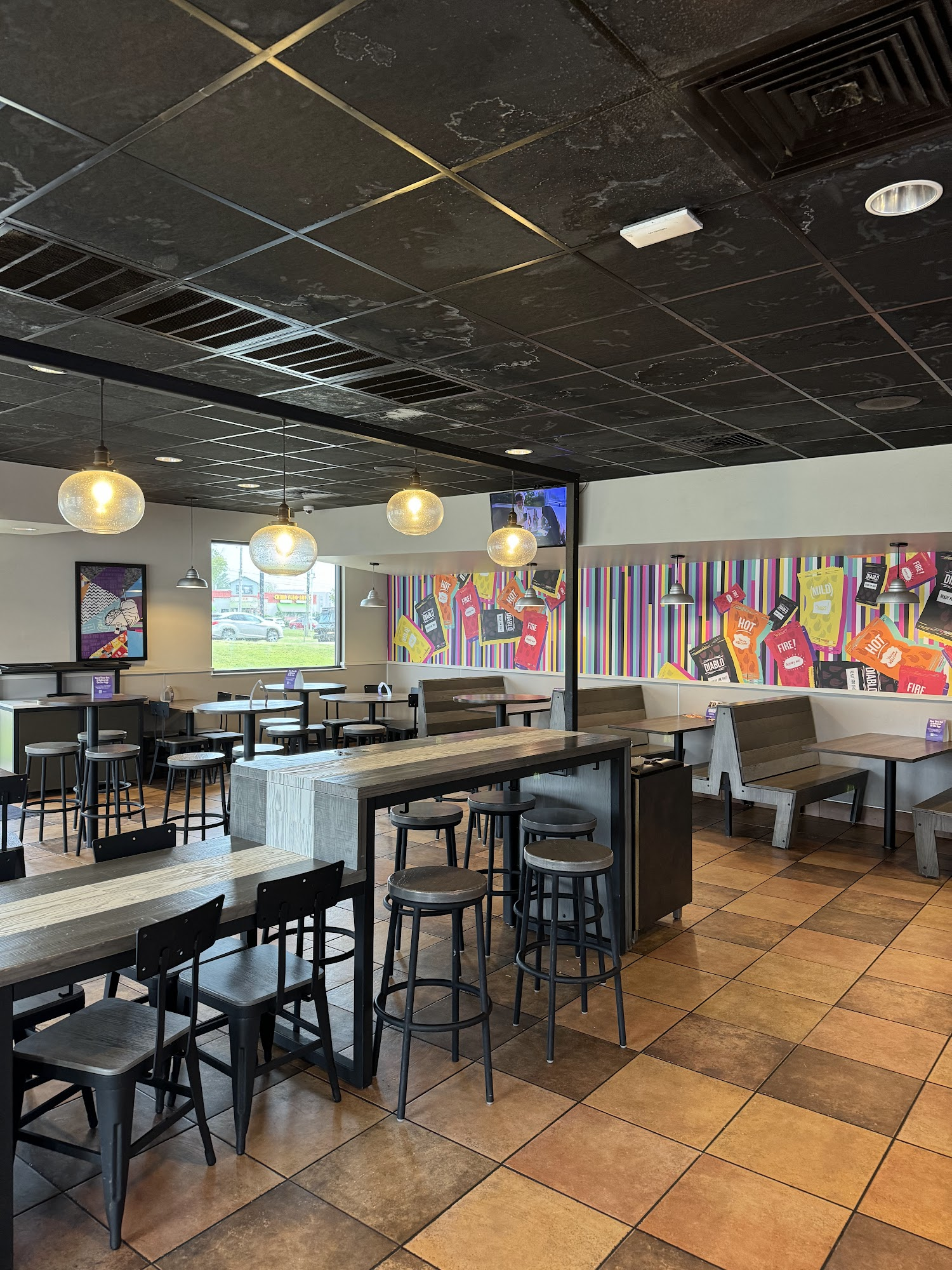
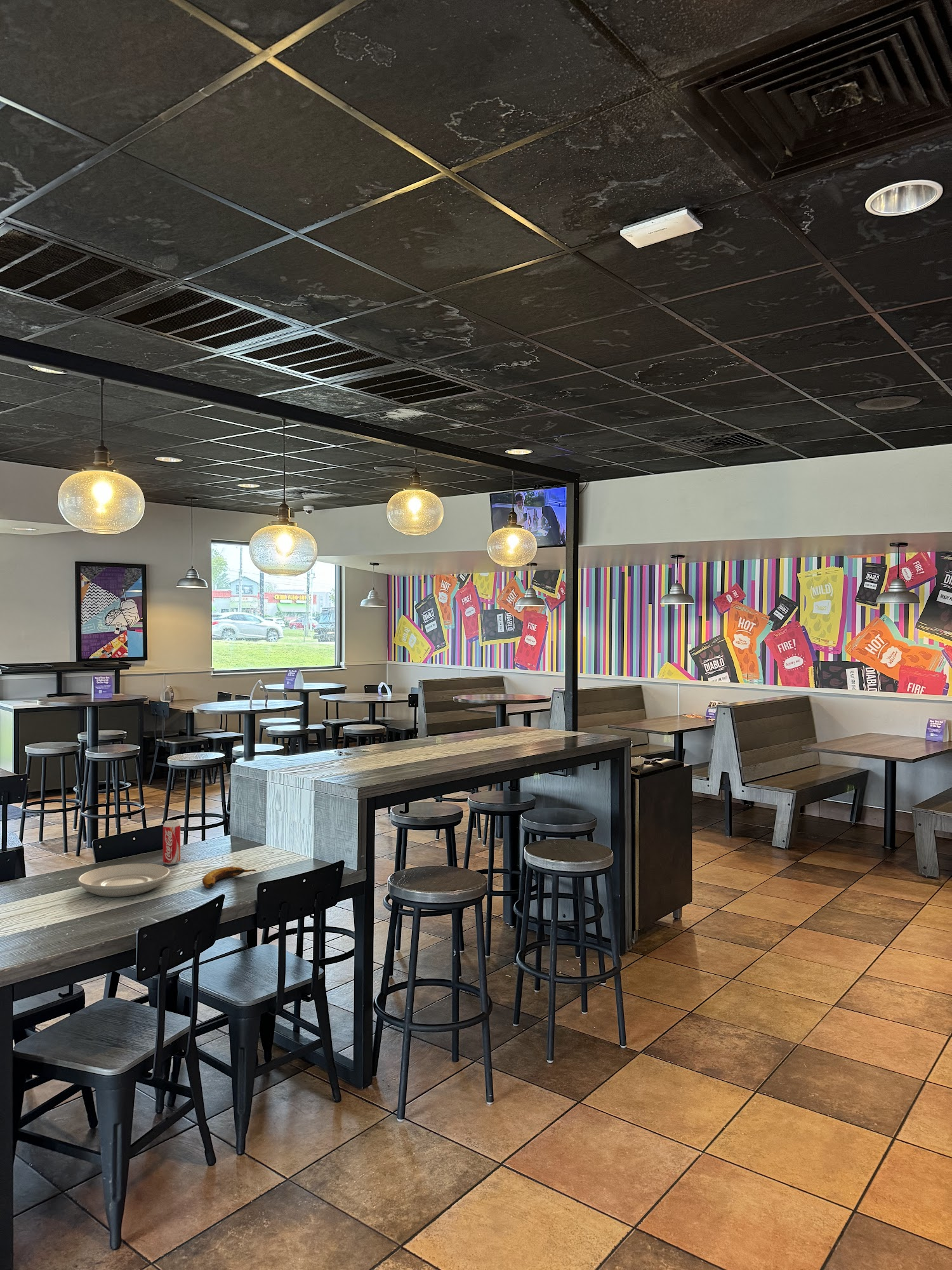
+ beverage can (171, 842)
+ banana (224, 876)
+ plate (124, 881)
